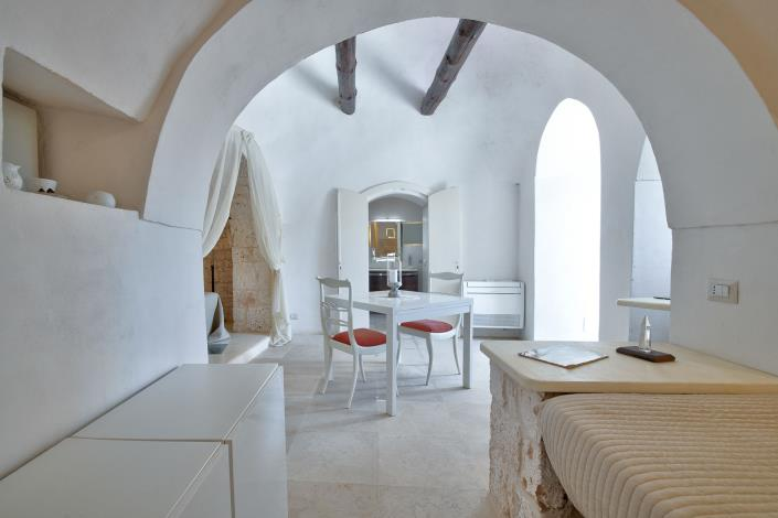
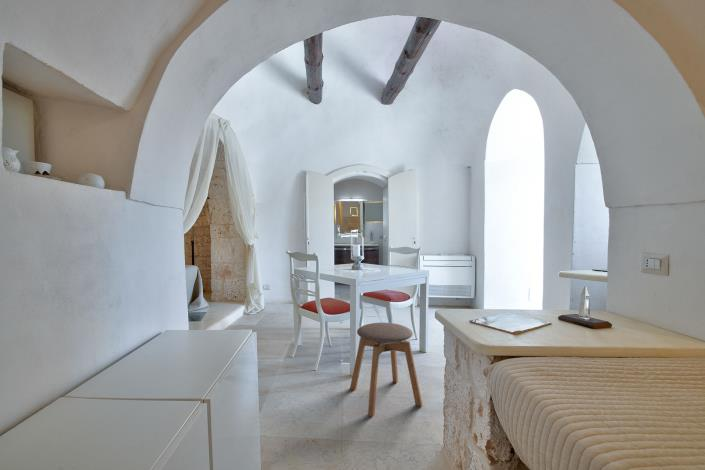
+ stool (378, 360)
